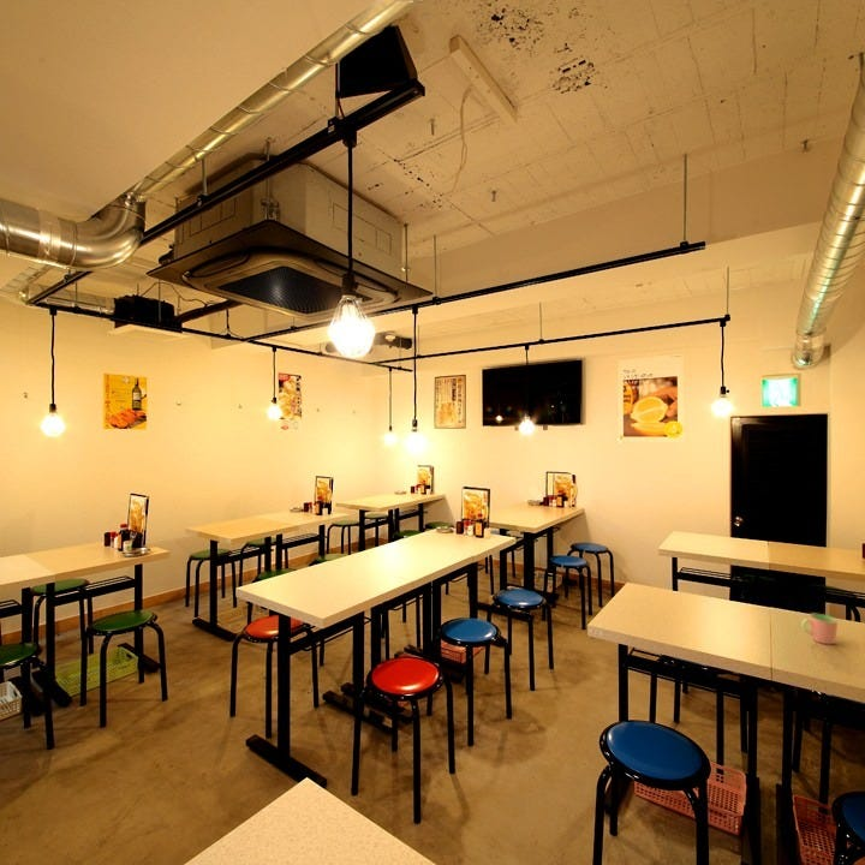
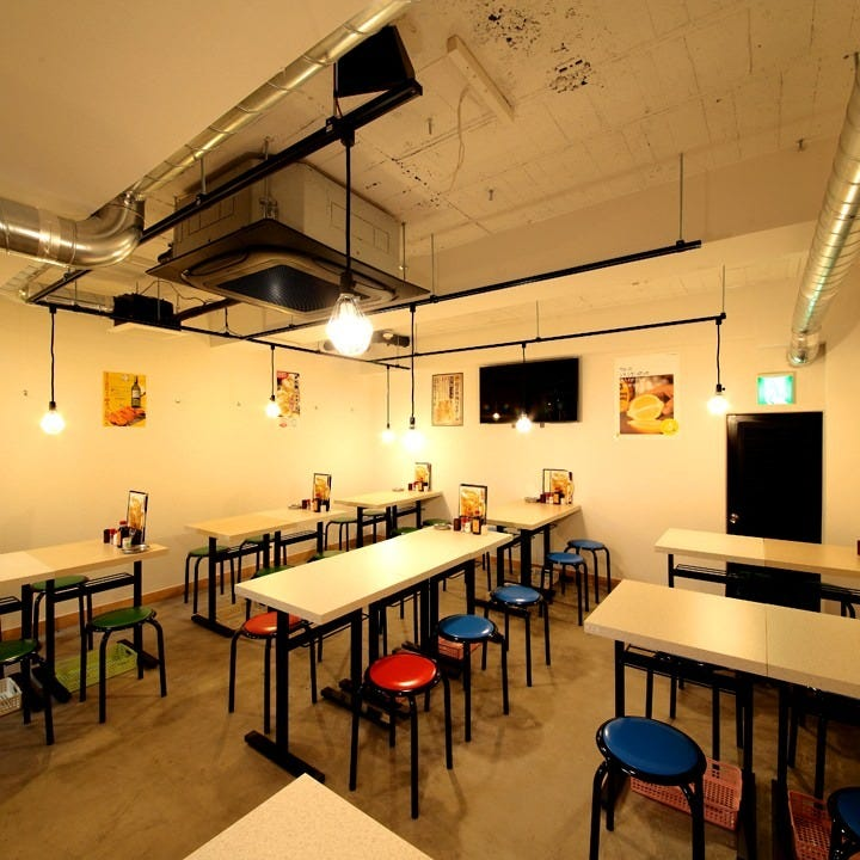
- cup (818, 628)
